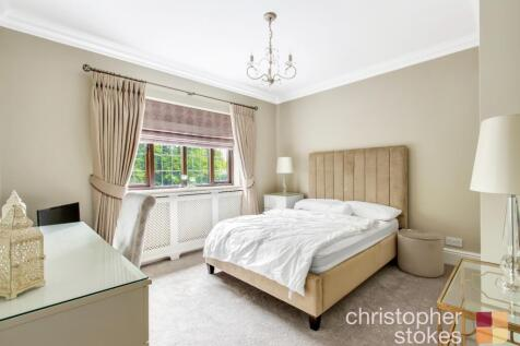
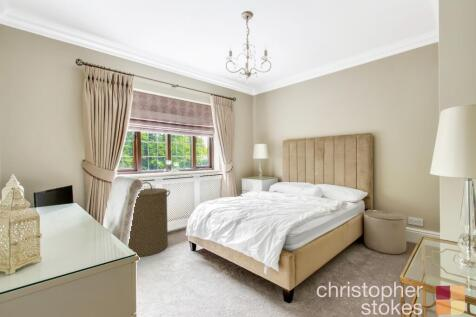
+ laundry hamper (146, 215)
